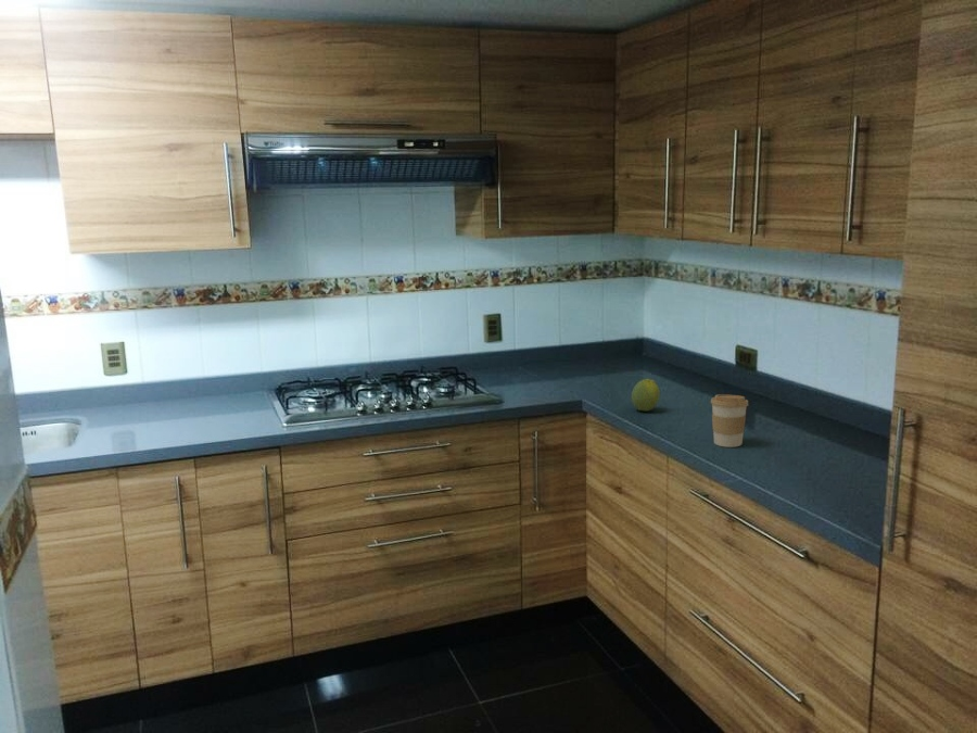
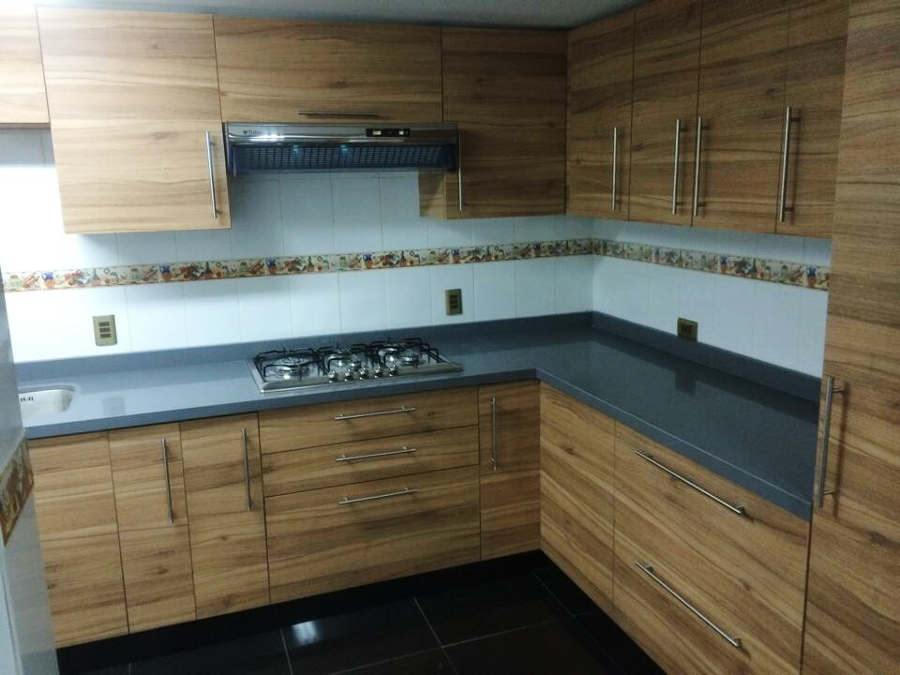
- coffee cup (728, 418)
- fruit (645, 394)
